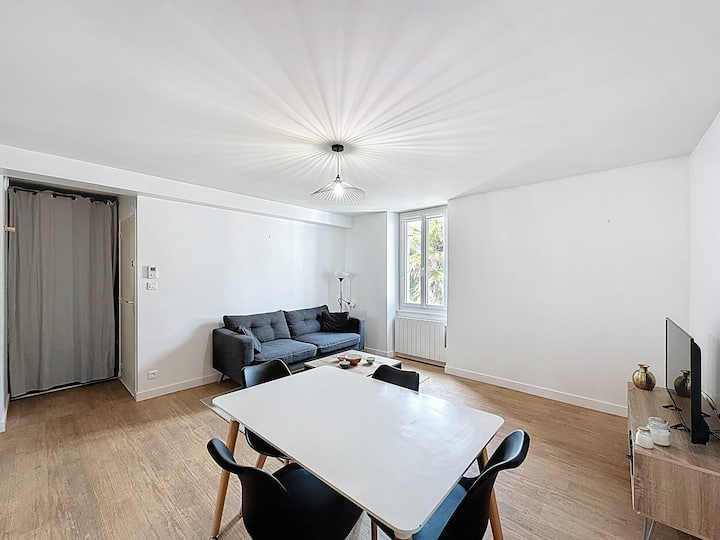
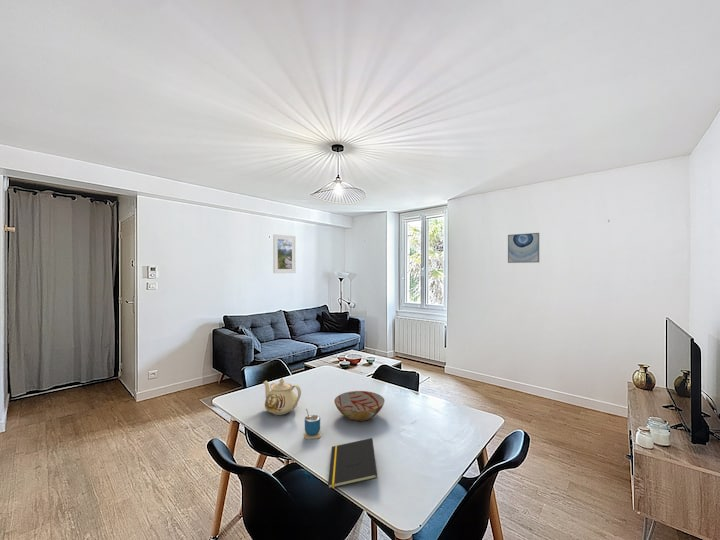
+ teapot (281, 394)
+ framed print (284, 254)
+ cup (312, 420)
+ notepad (352, 460)
+ wall art (523, 248)
+ bowl (359, 408)
